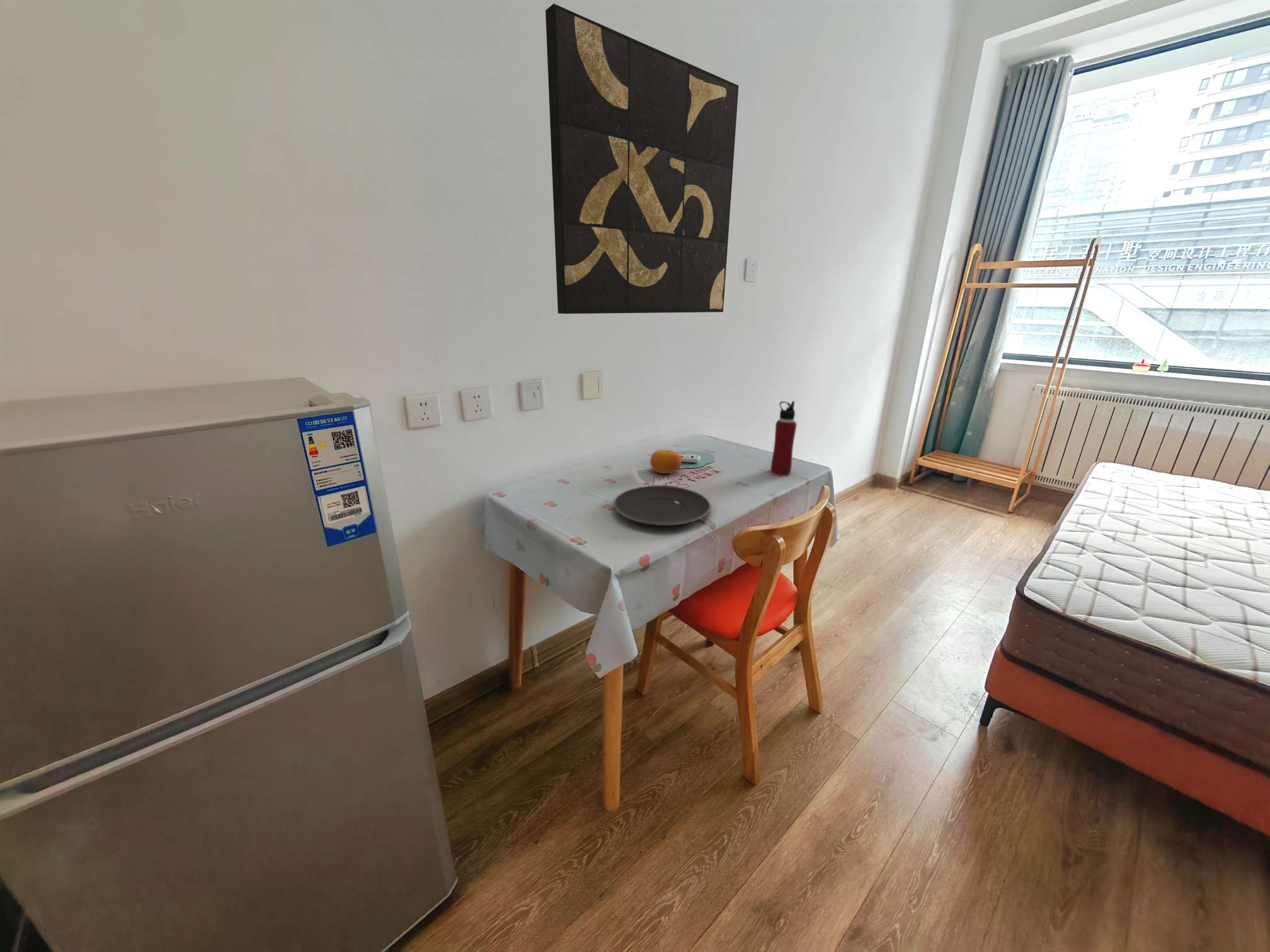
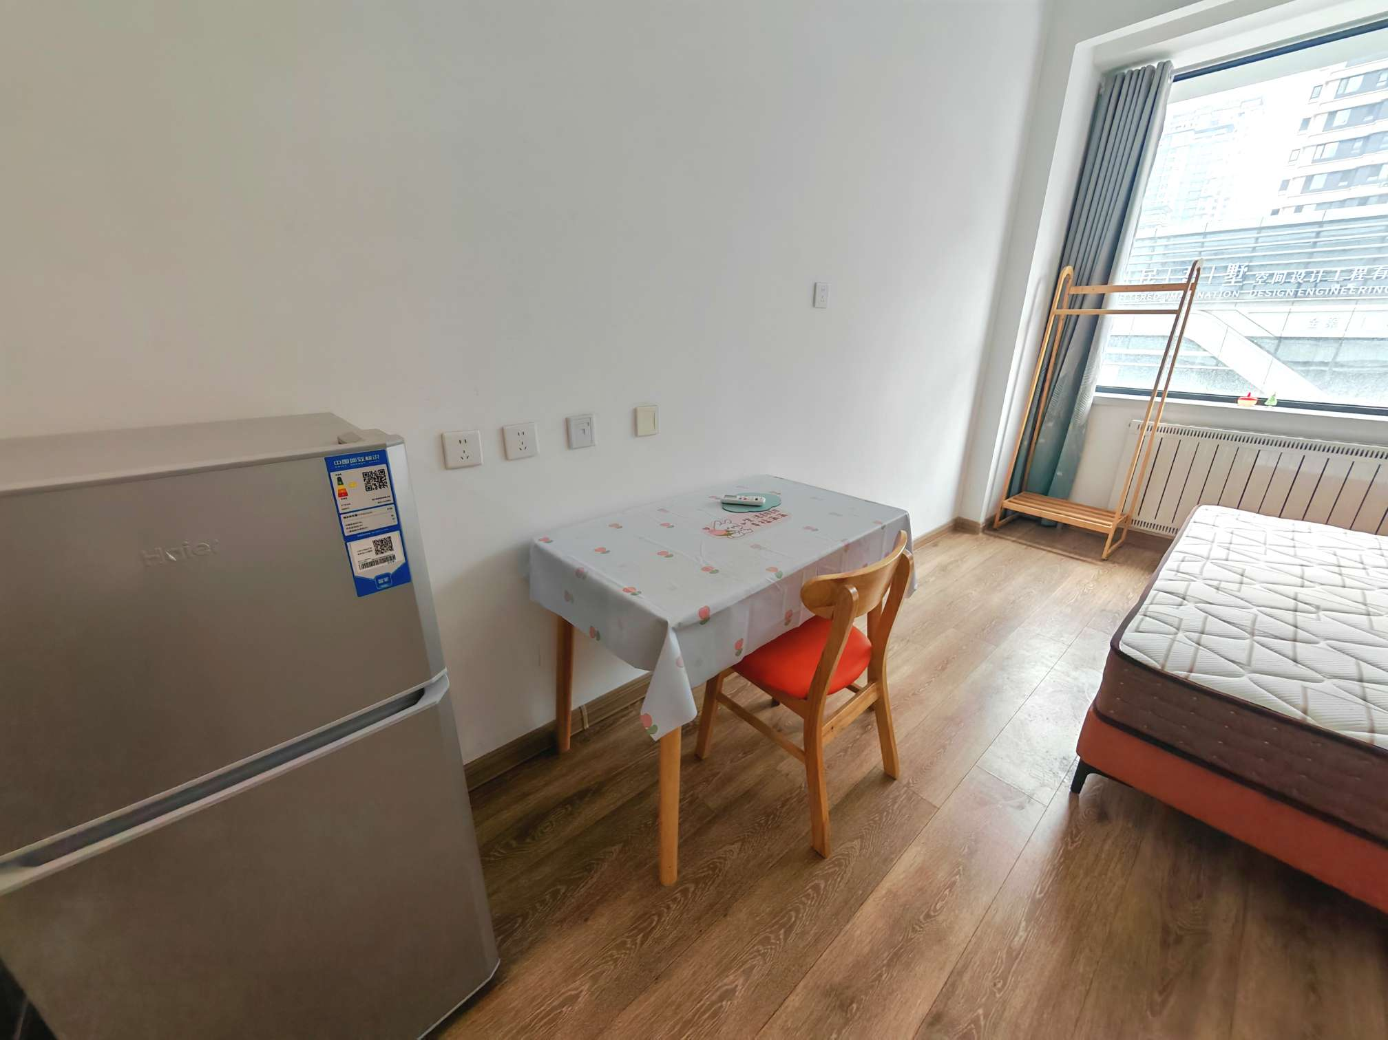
- wall art (653, 193)
- fruit (666, 461)
- water bottle (784, 438)
- plate (661, 506)
